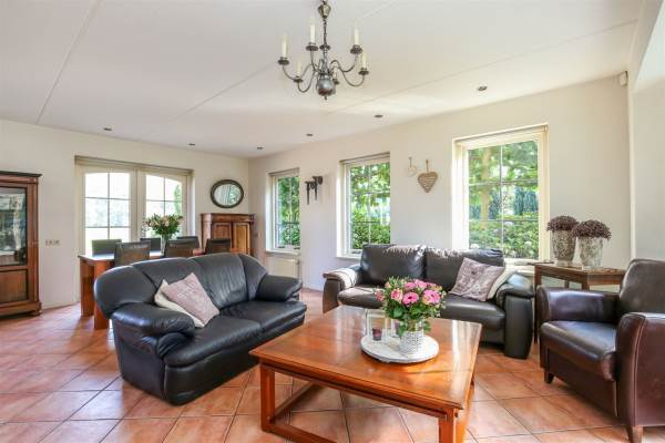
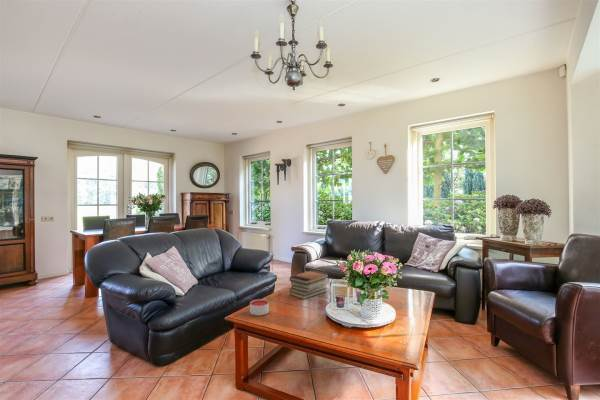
+ book stack (309, 283)
+ candle (259, 306)
